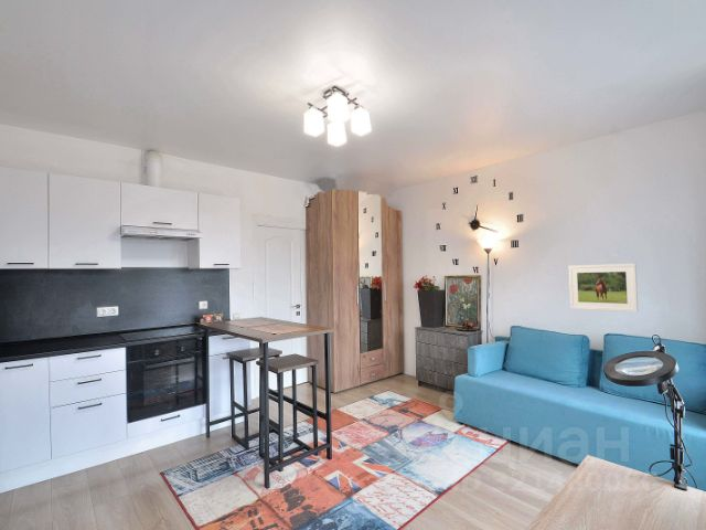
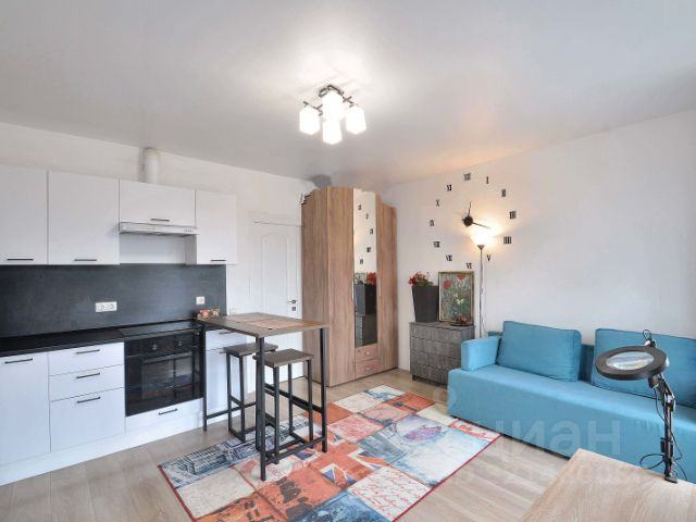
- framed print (601, 287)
